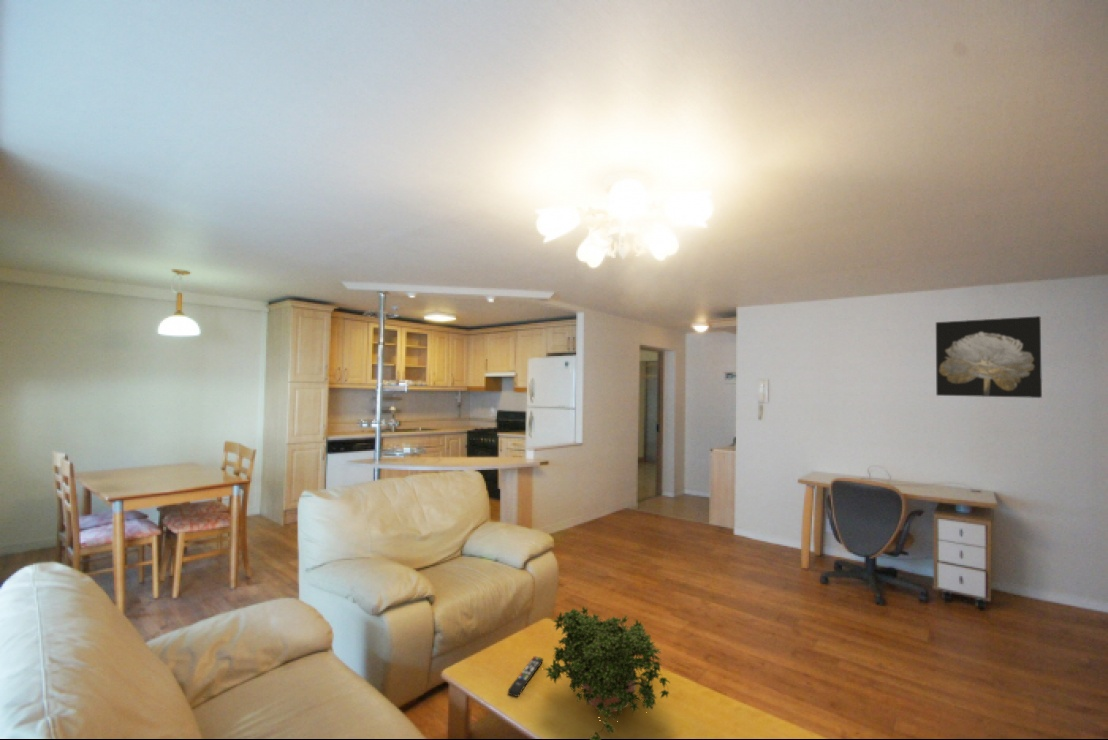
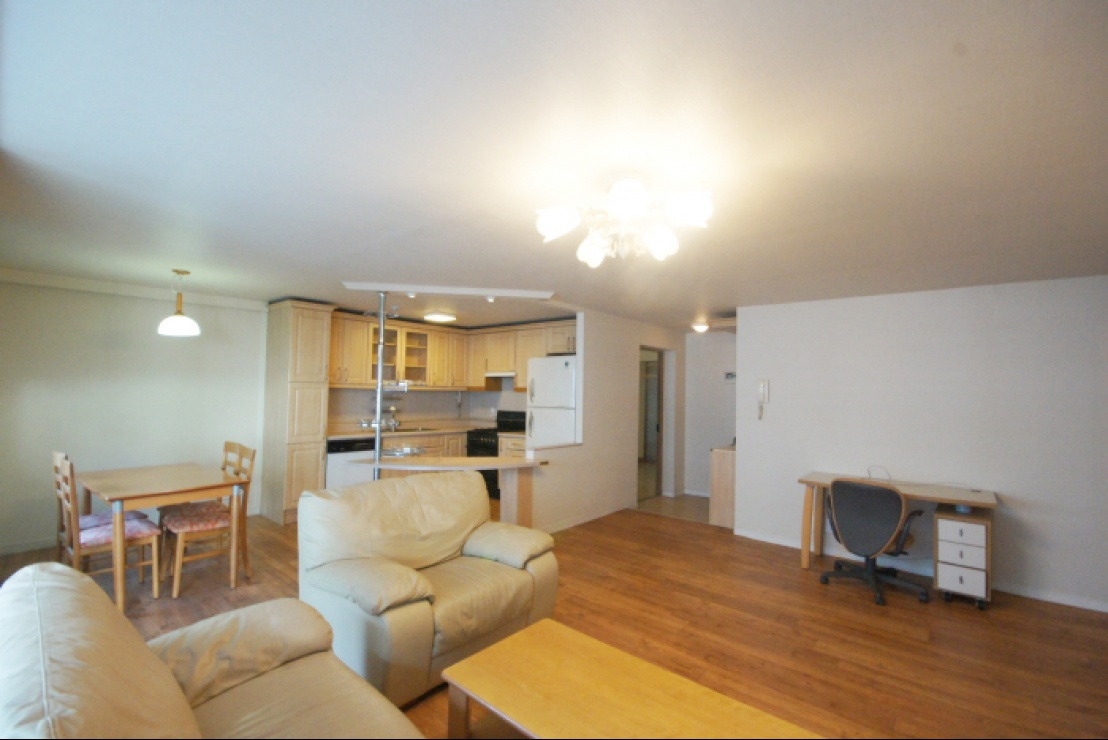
- potted plant (609, 659)
- wall art (985, 358)
- remote control (526, 674)
